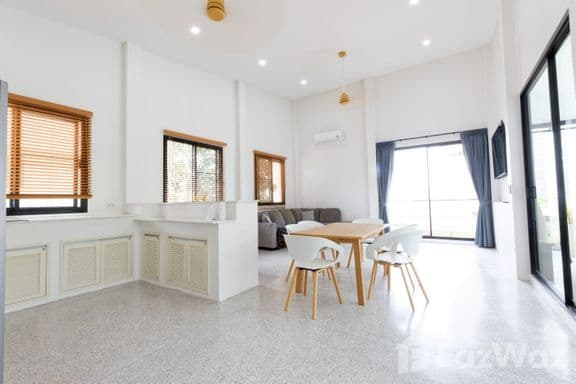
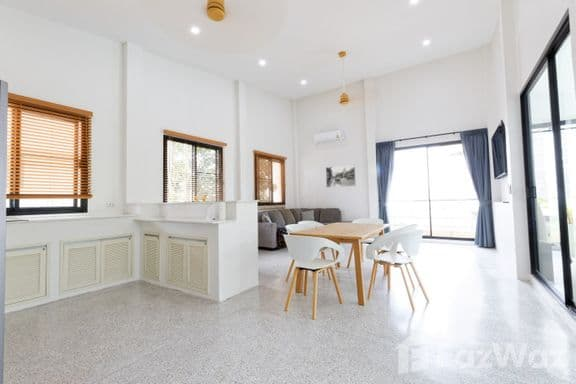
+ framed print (340, 176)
